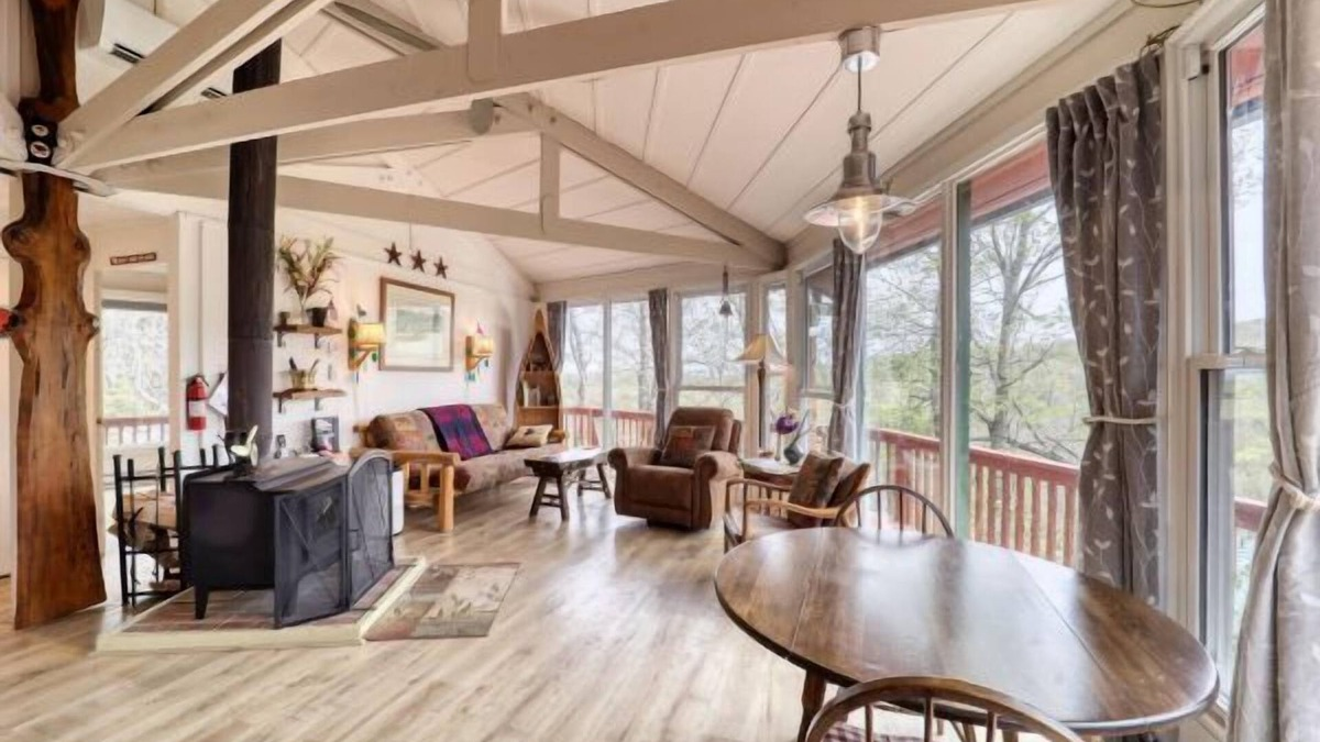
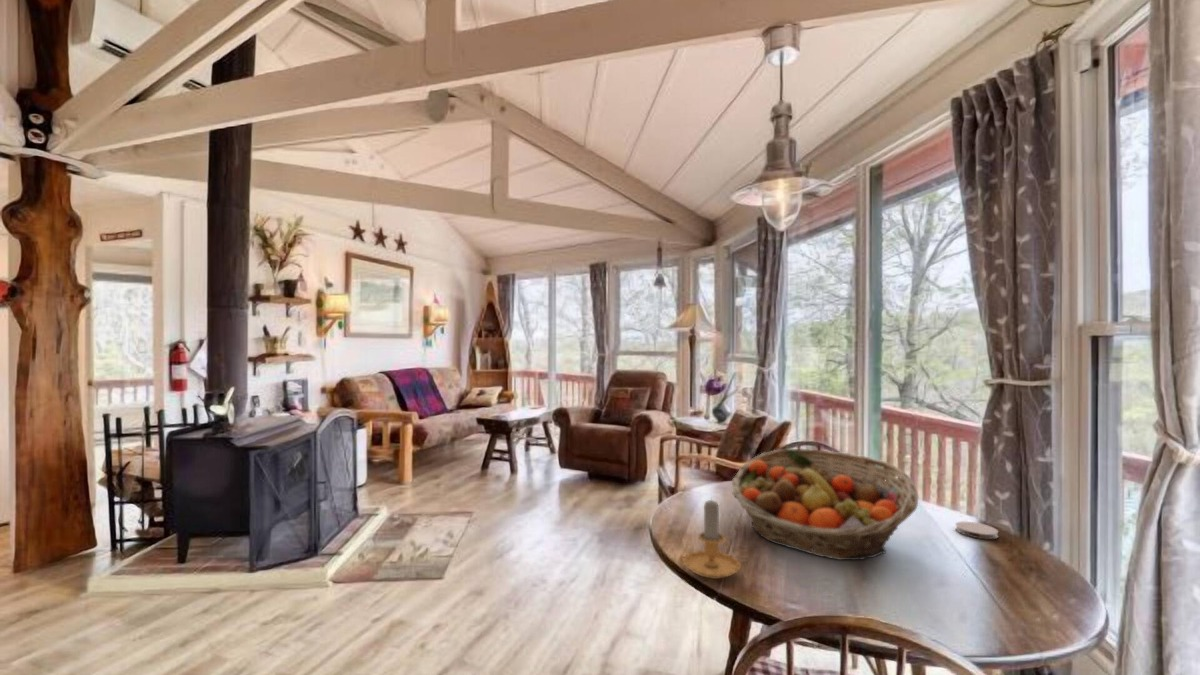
+ candle (714, 532)
+ fruit basket (817, 498)
+ coaster (976, 530)
